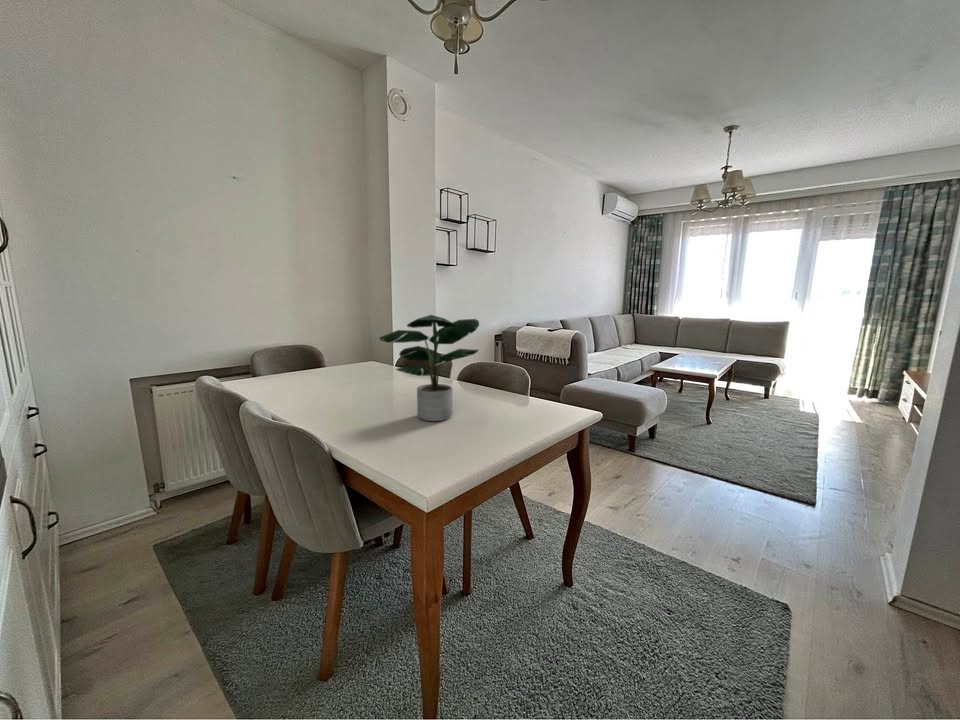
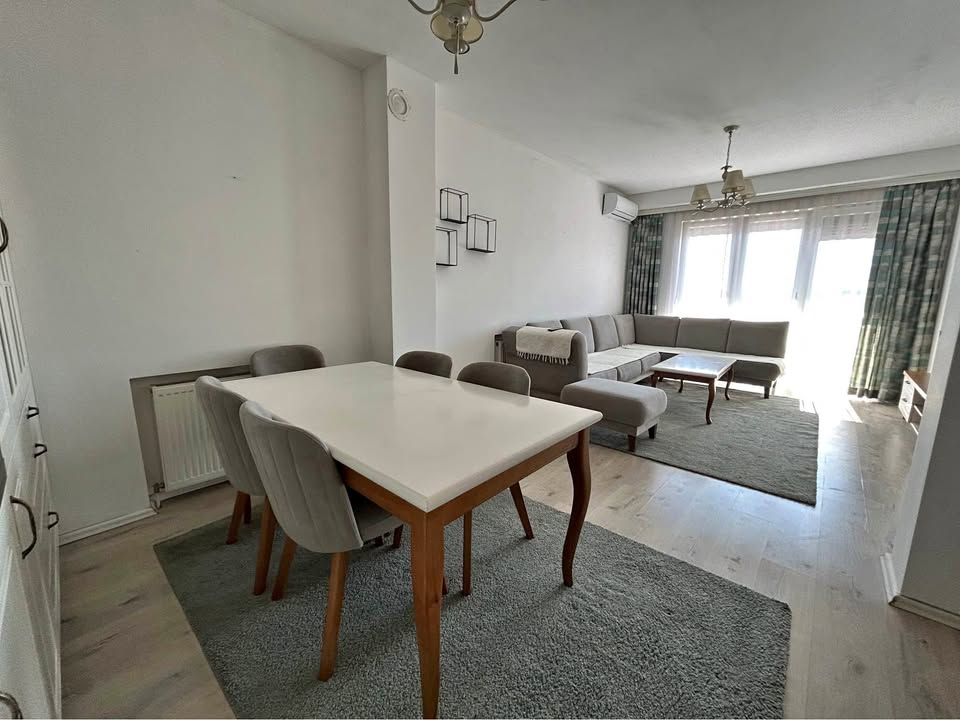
- potted plant (430, 366)
